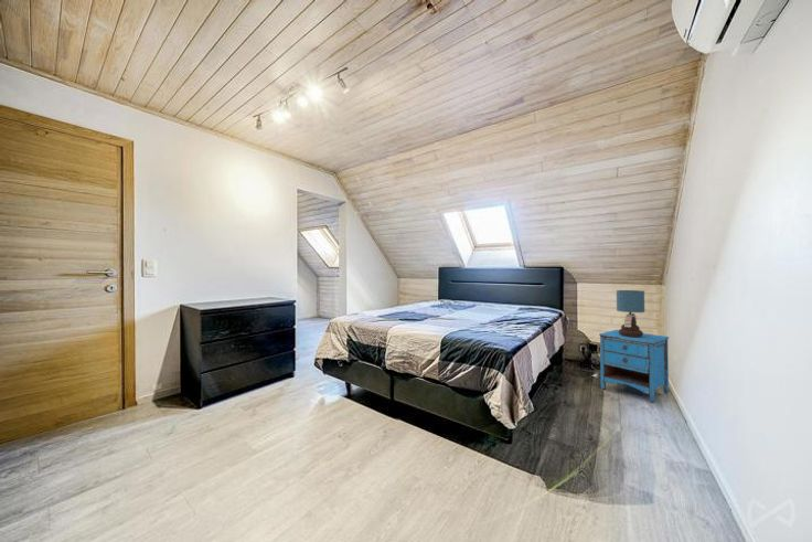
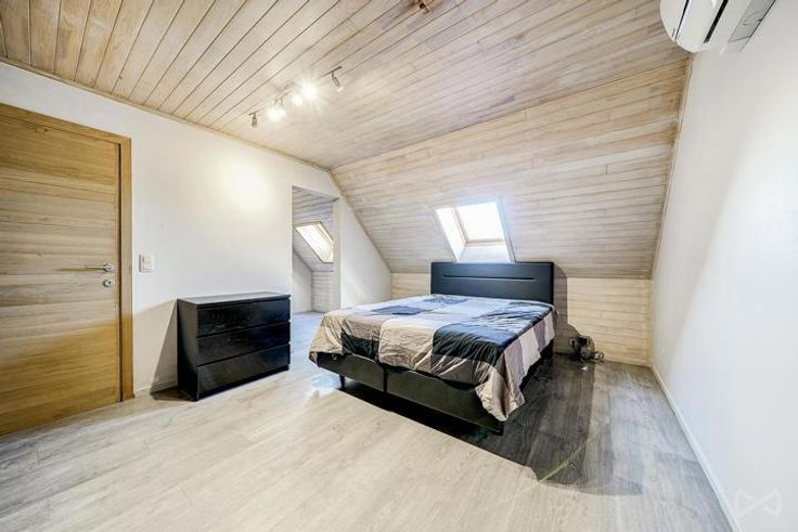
- nightstand (633, 363)
- table lamp (630, 312)
